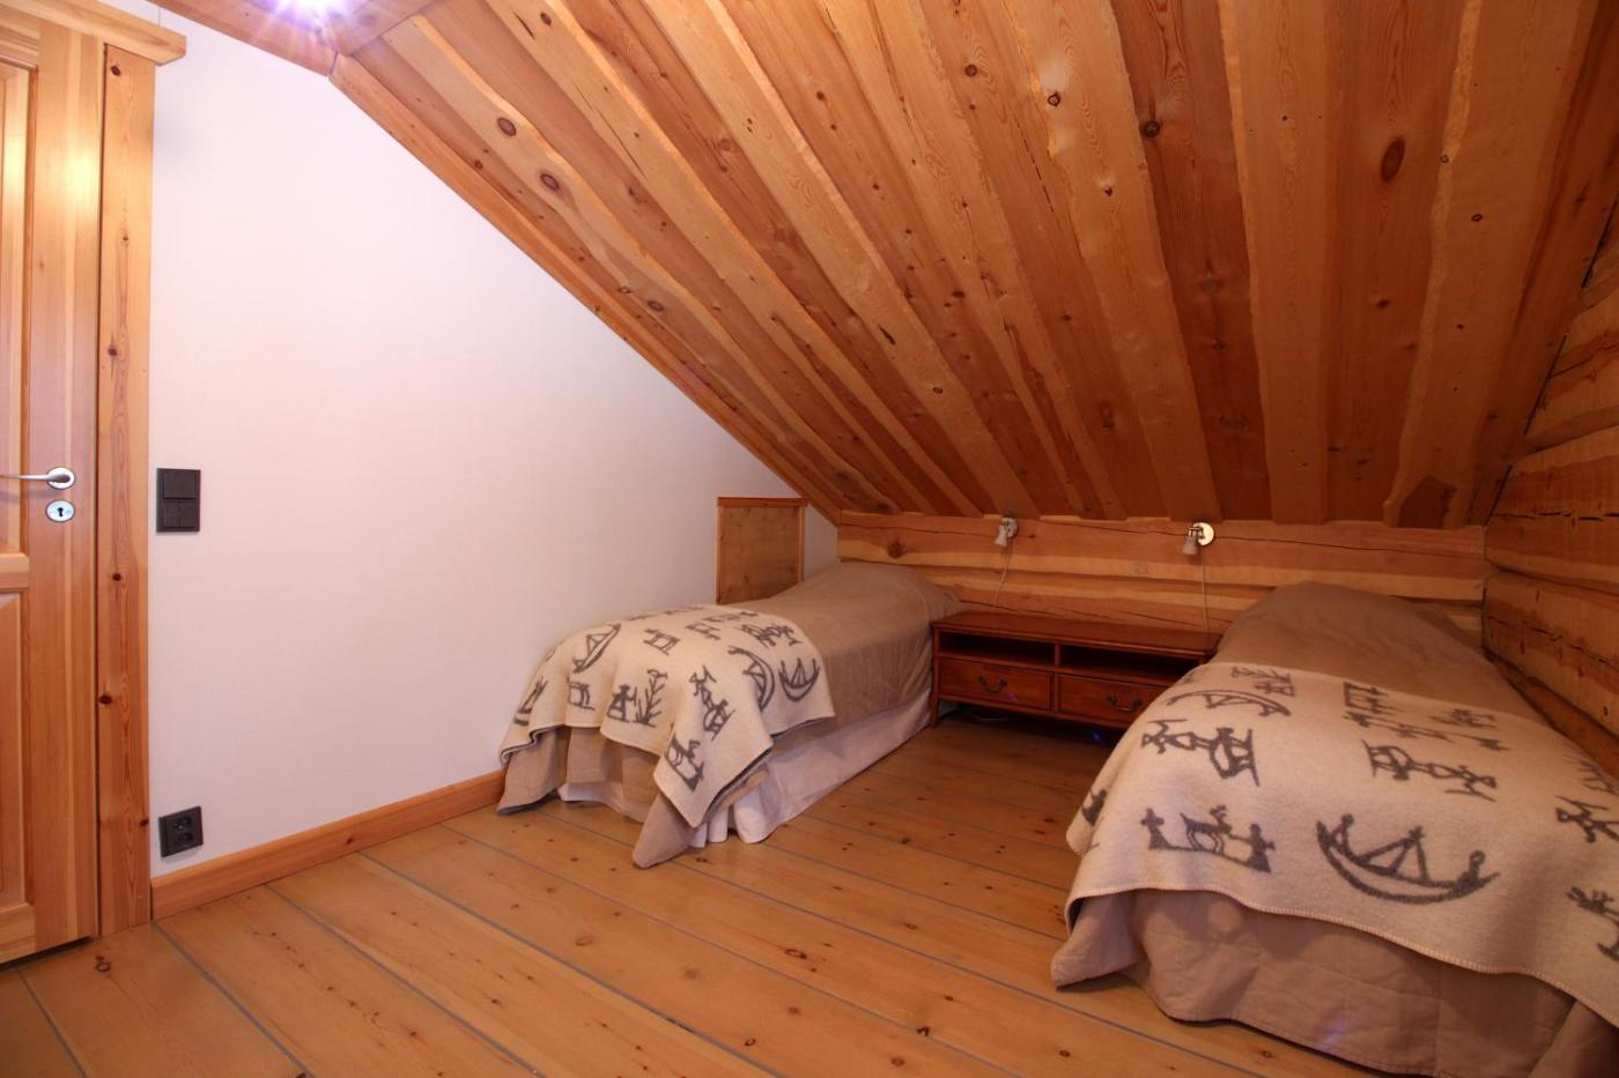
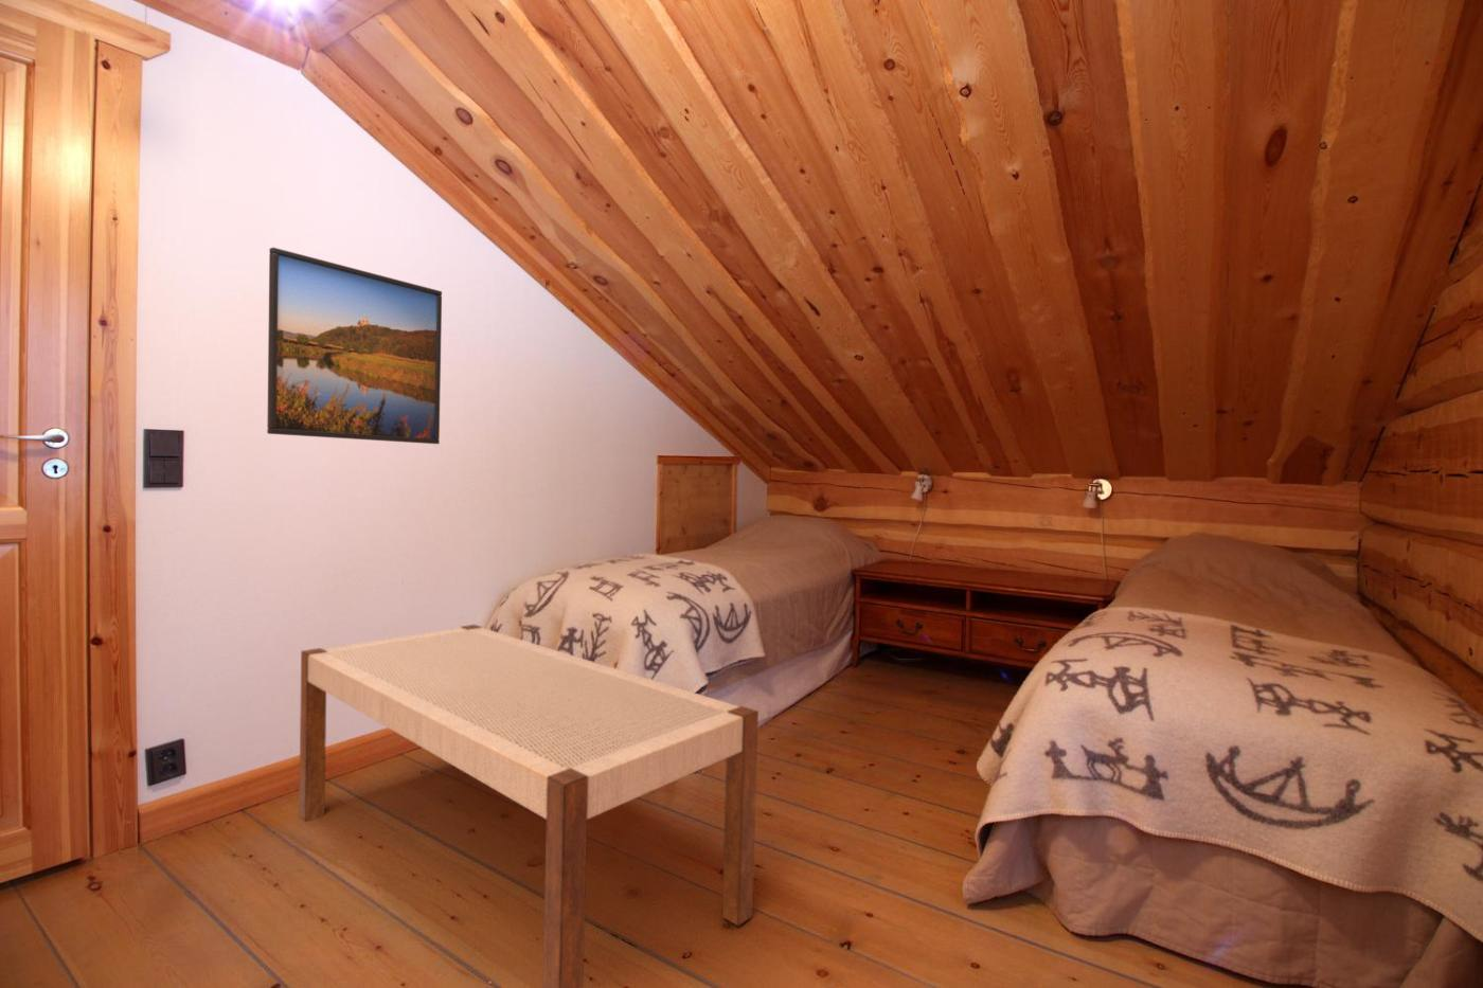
+ bench (502, 769)
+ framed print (363, 356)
